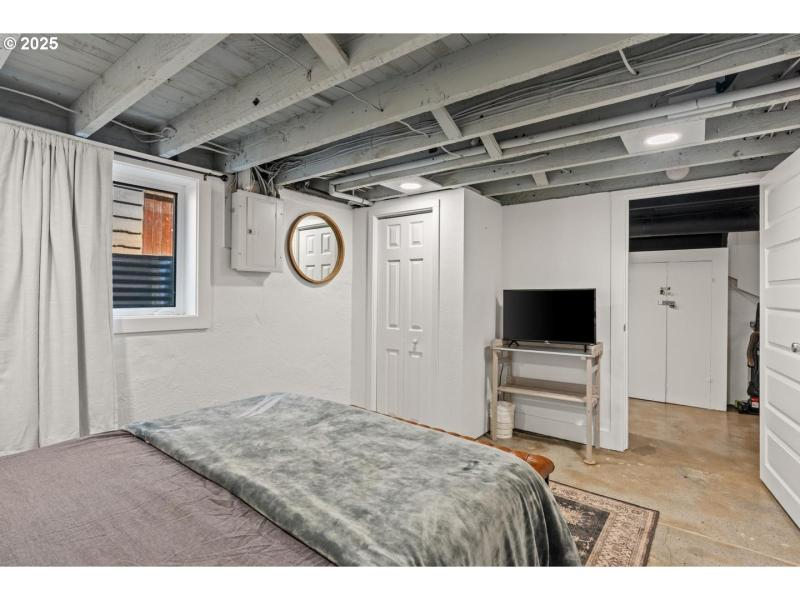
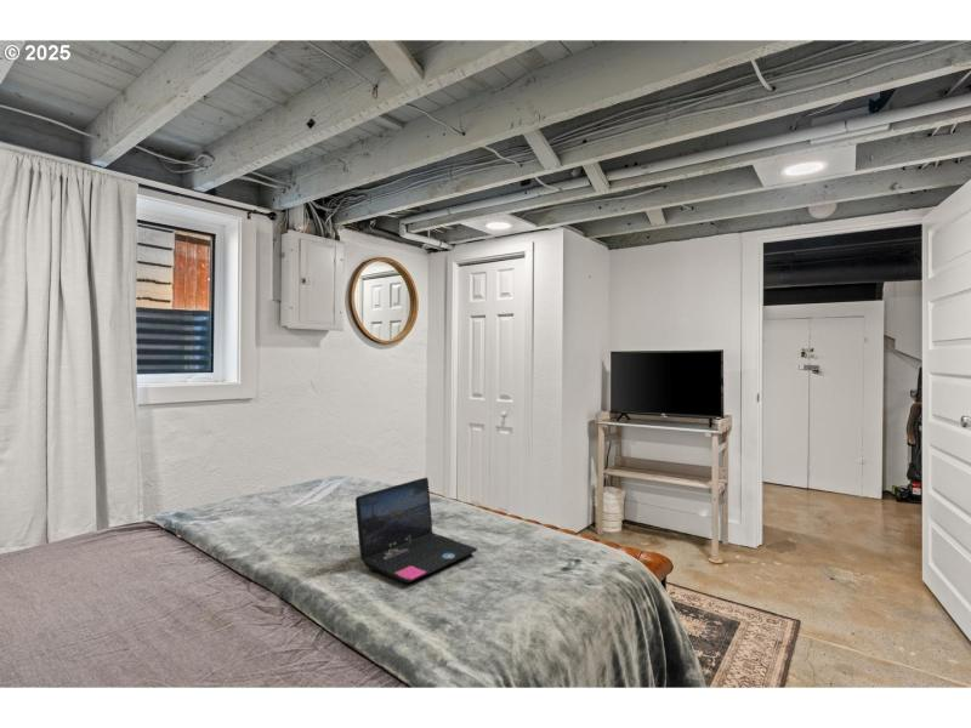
+ laptop (418, 525)
